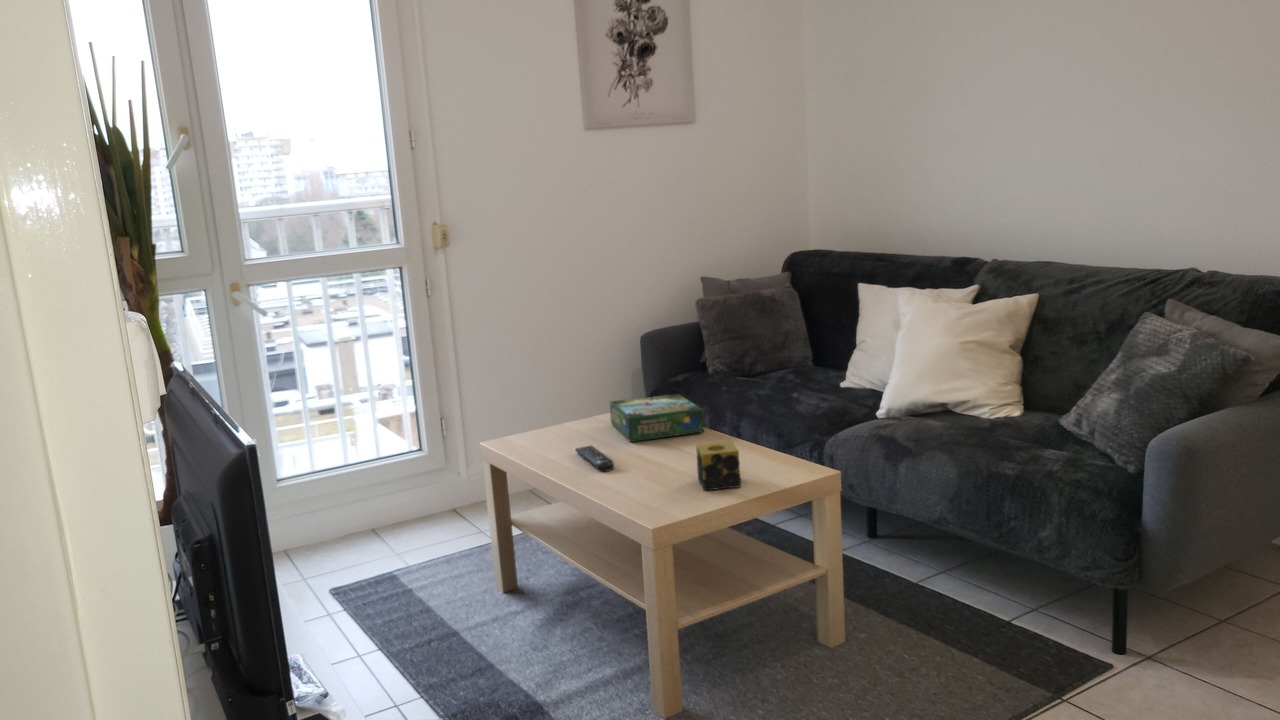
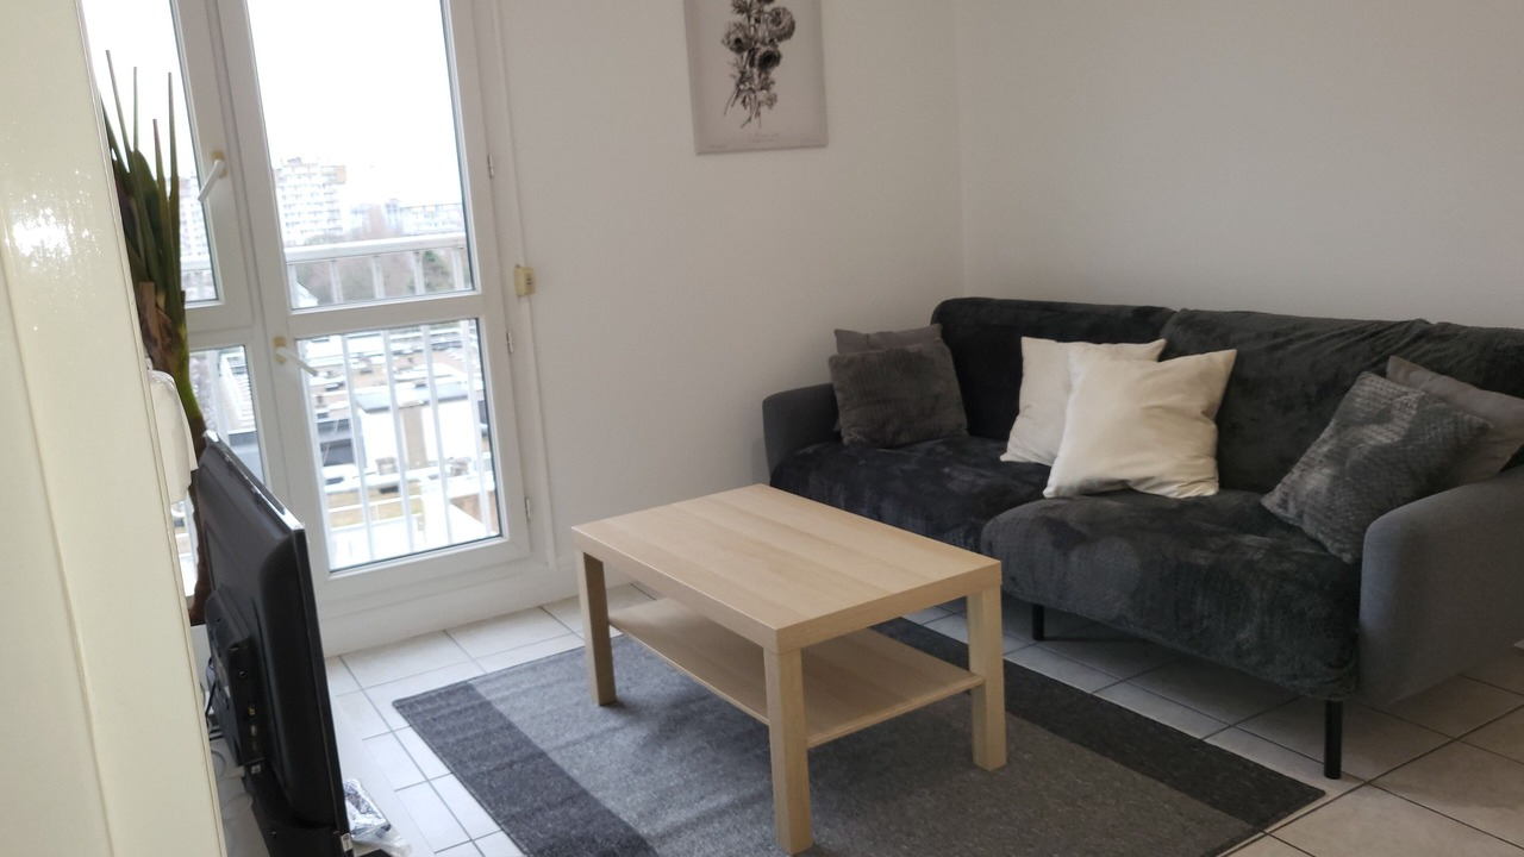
- candle (718, 465)
- board game (655, 416)
- remote control (594, 457)
